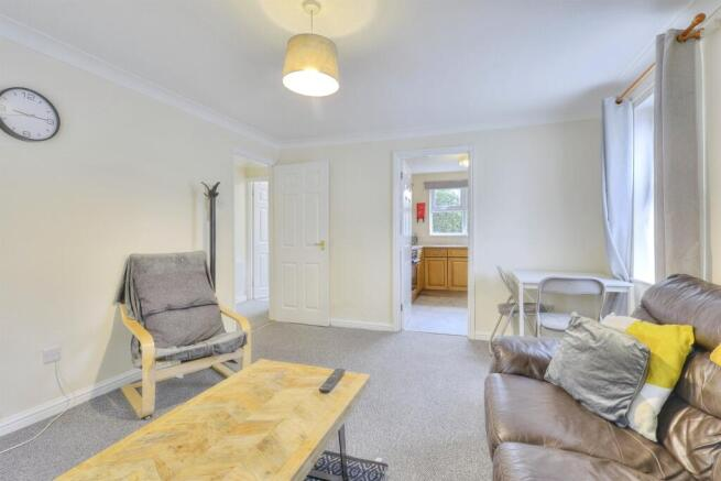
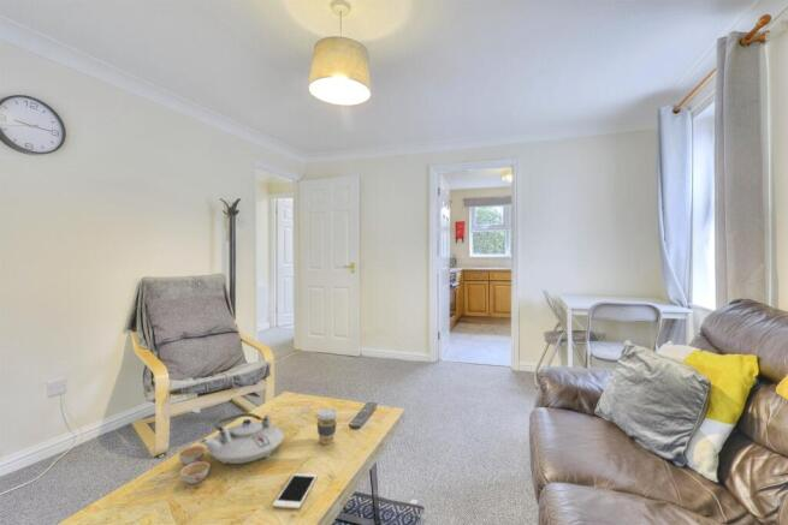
+ coffee cup (326, 426)
+ cell phone (296, 489)
+ teapot (232, 441)
